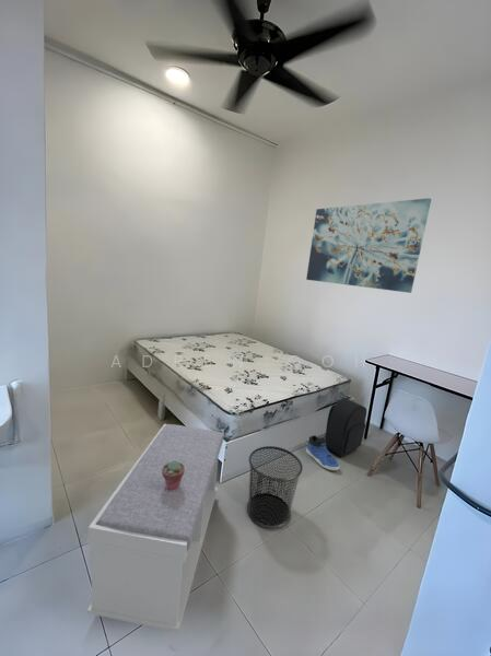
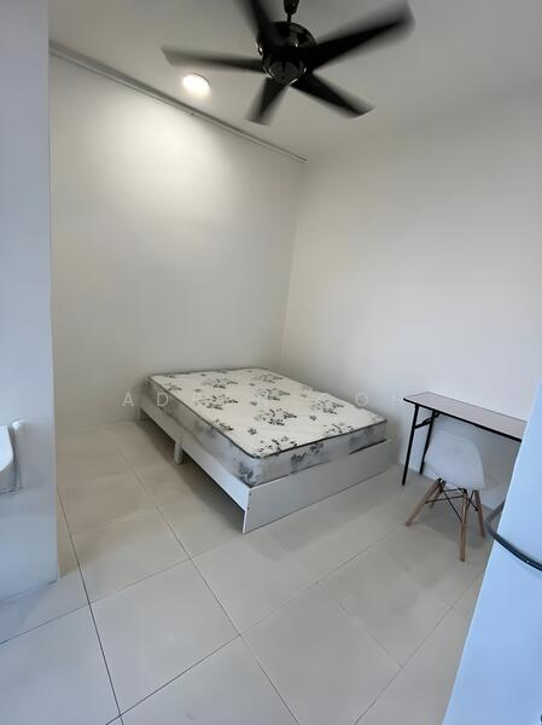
- wall art (358, 246)
- backpack (346, 423)
- potted succulent (173, 473)
- sneaker (323, 450)
- waste bin (271, 485)
- bench (171, 506)
